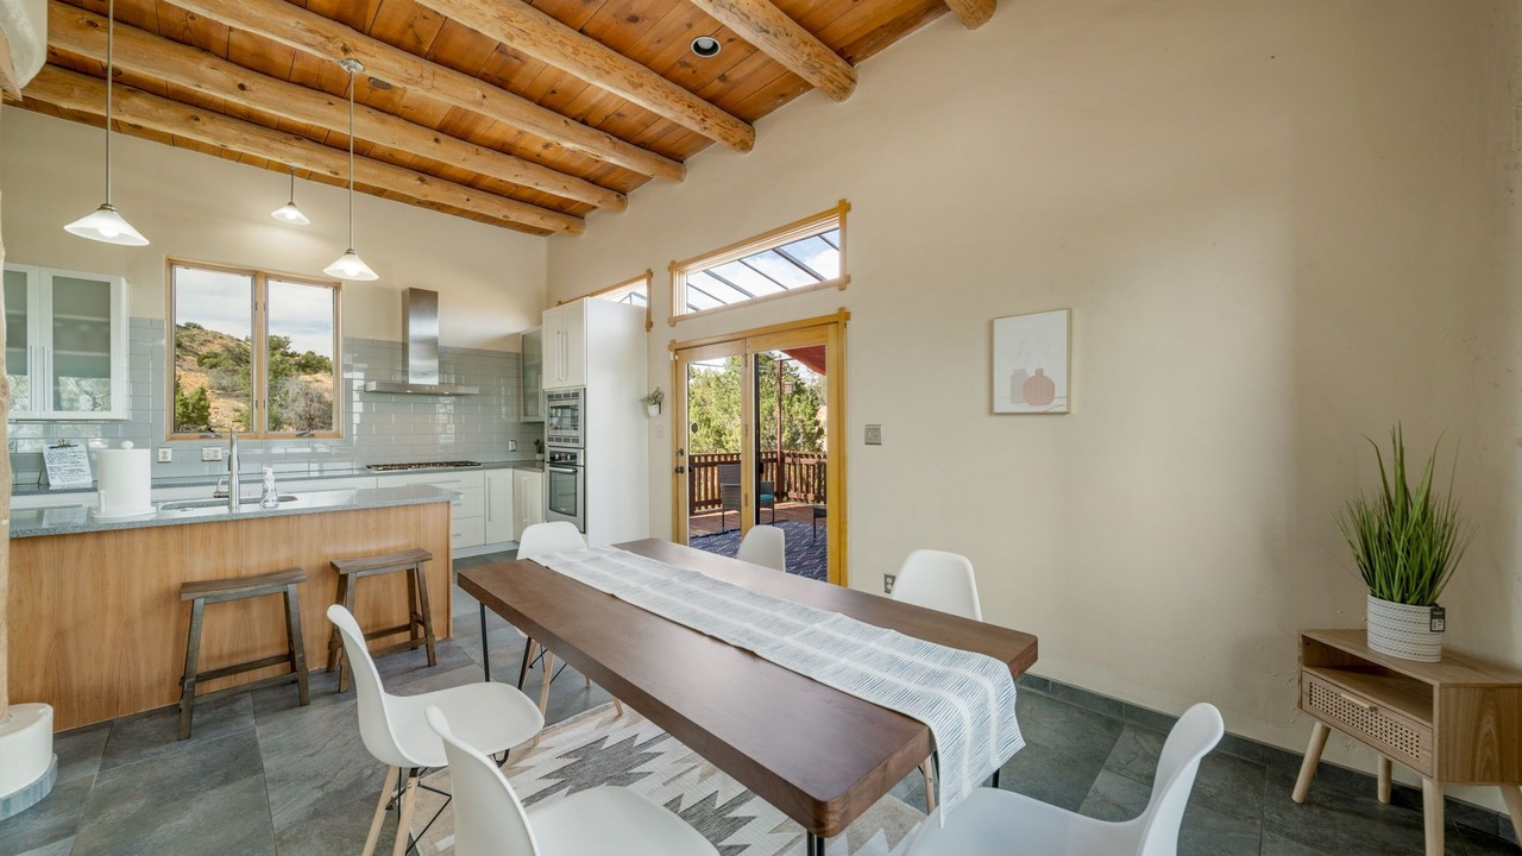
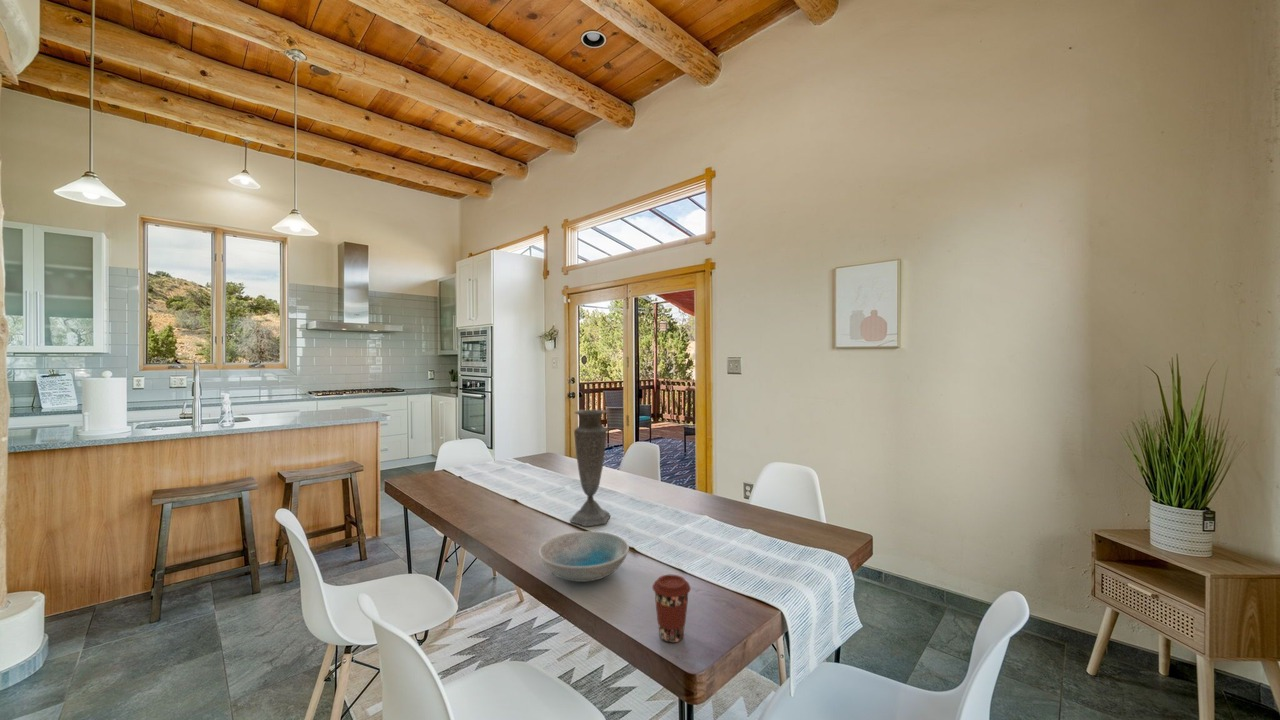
+ coffee cup (671, 608)
+ vase (590, 464)
+ dish (584, 560)
